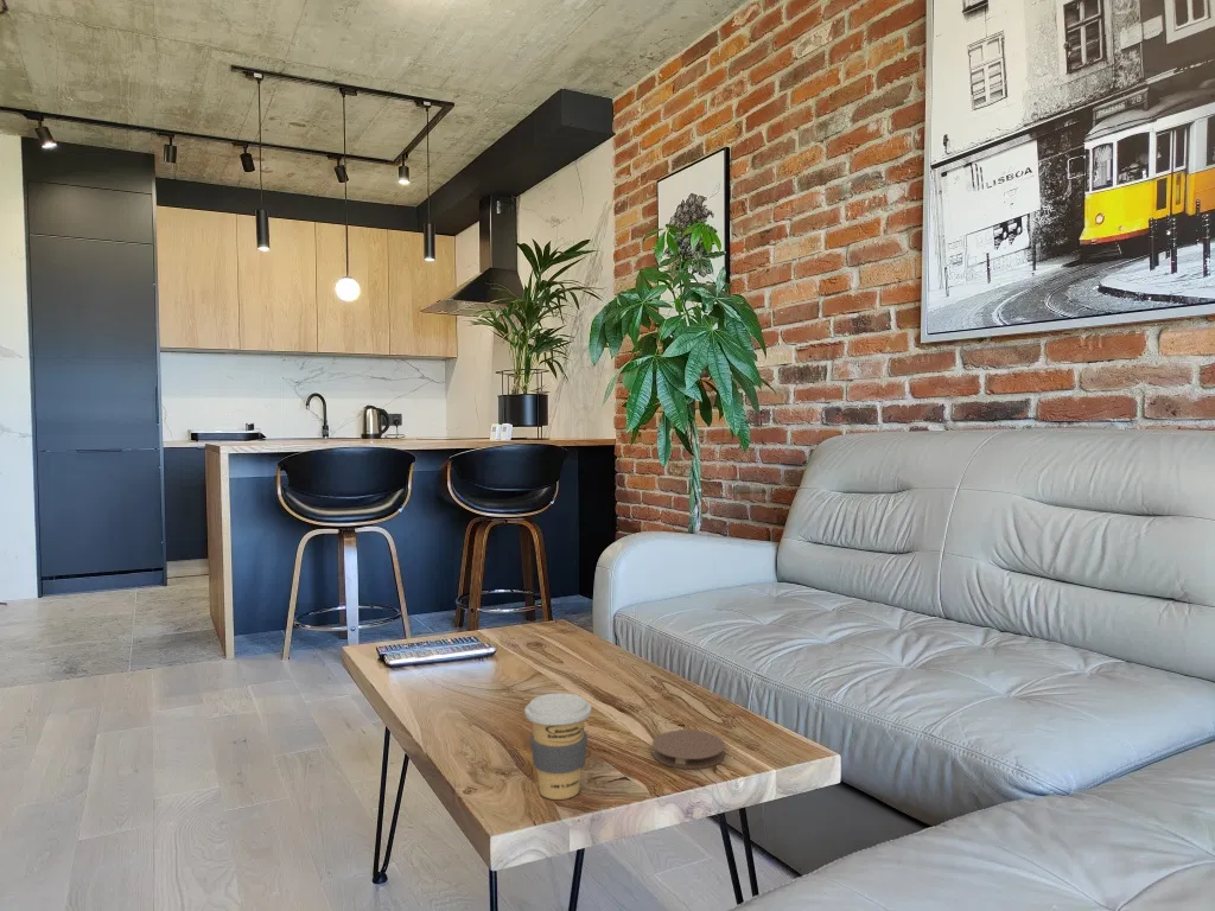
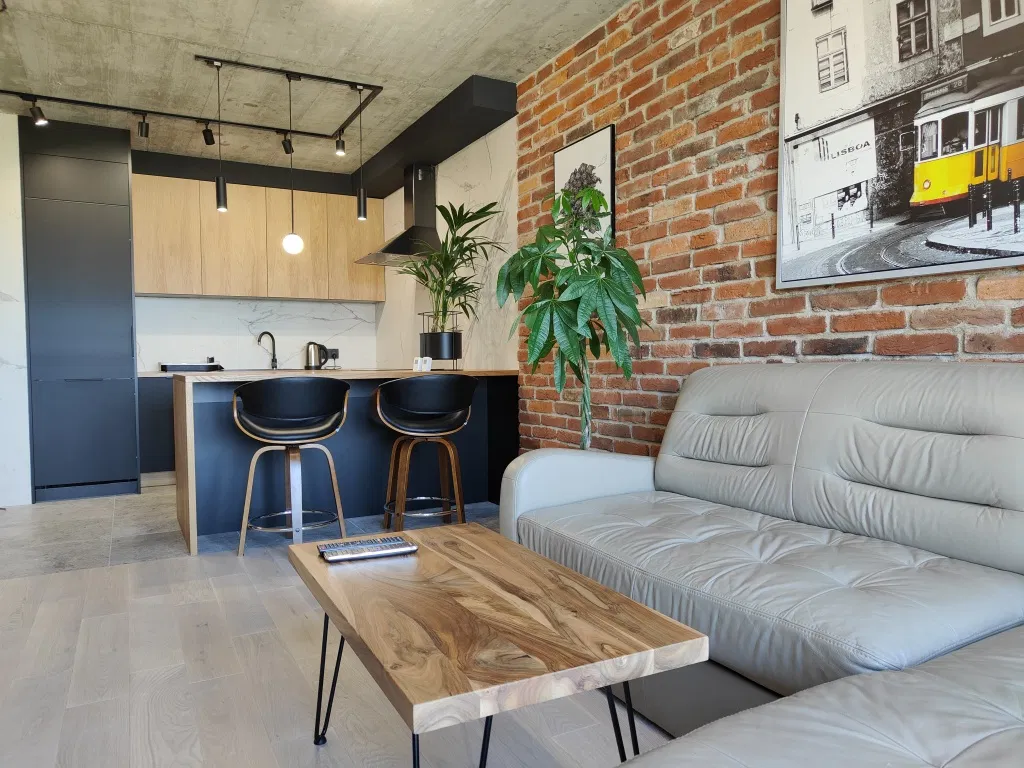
- coaster (688, 748)
- coffee cup (558, 746)
